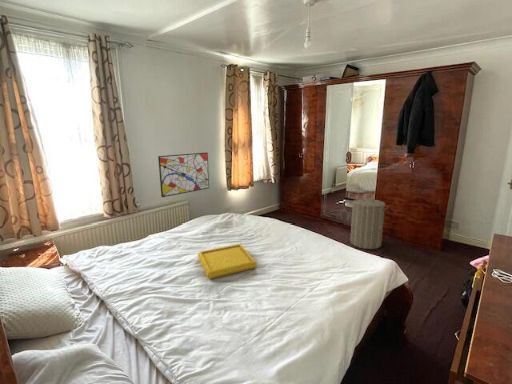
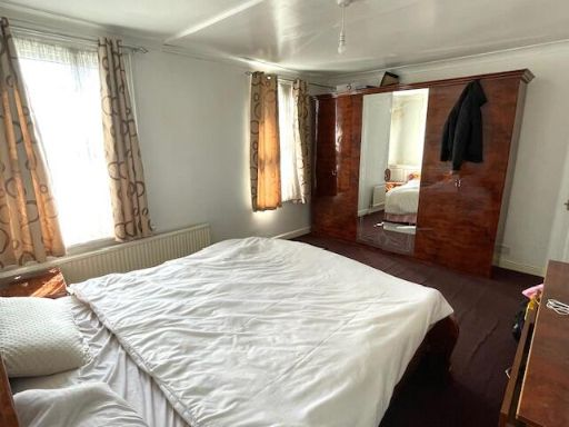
- serving tray (226, 259)
- laundry hamper (367, 219)
- wall art (185, 173)
